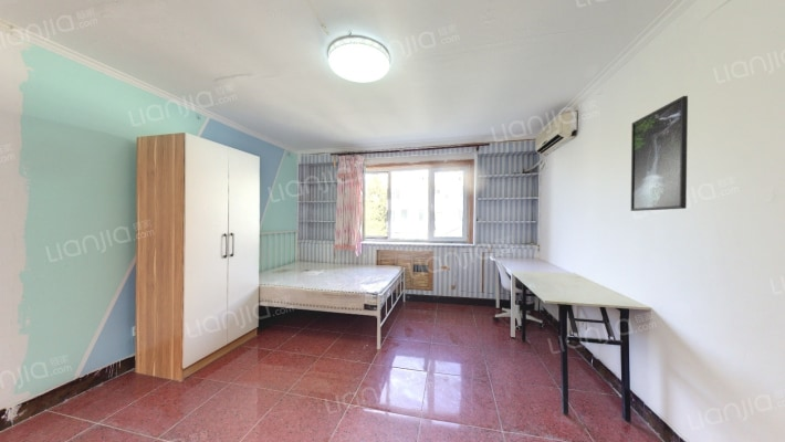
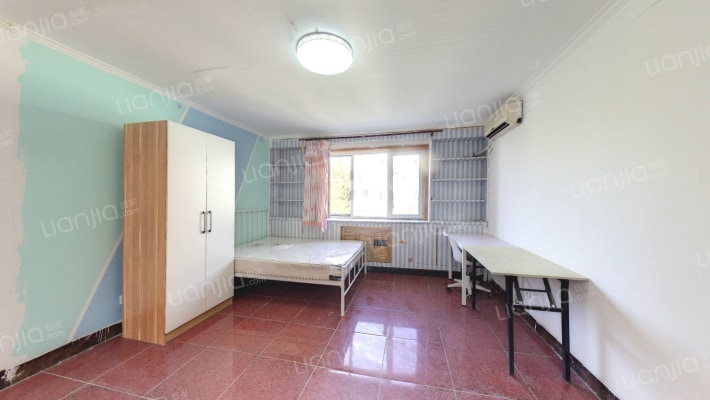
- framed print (656, 160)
